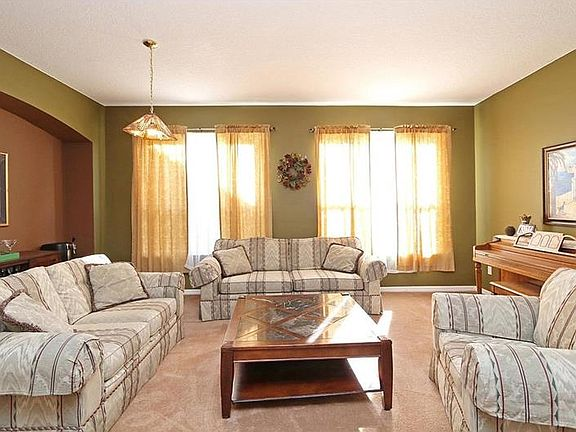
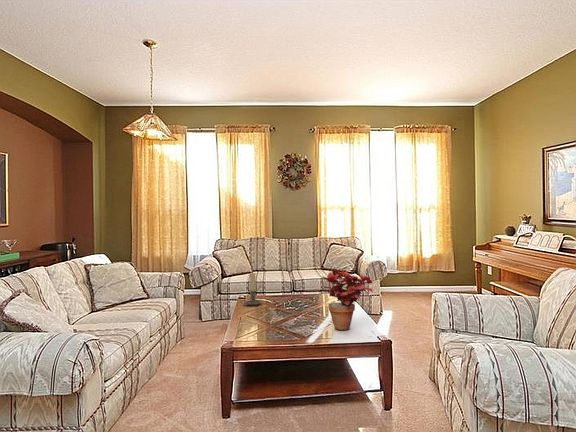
+ potted plant (345, 299)
+ candle holder (251, 288)
